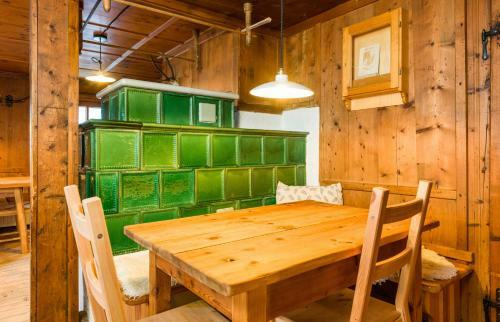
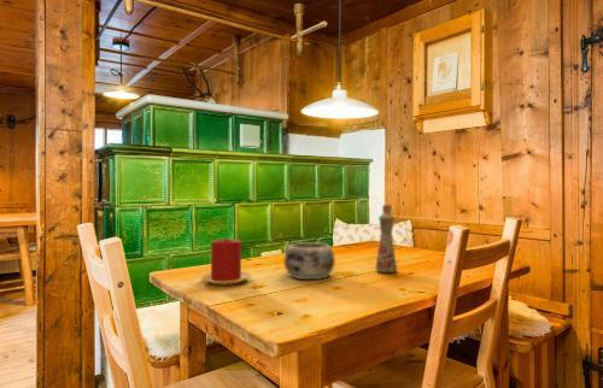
+ bottle (386, 237)
+ candle (226, 260)
+ decorative bowl (309, 260)
